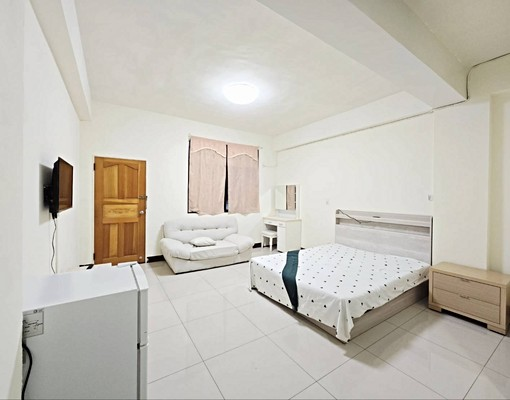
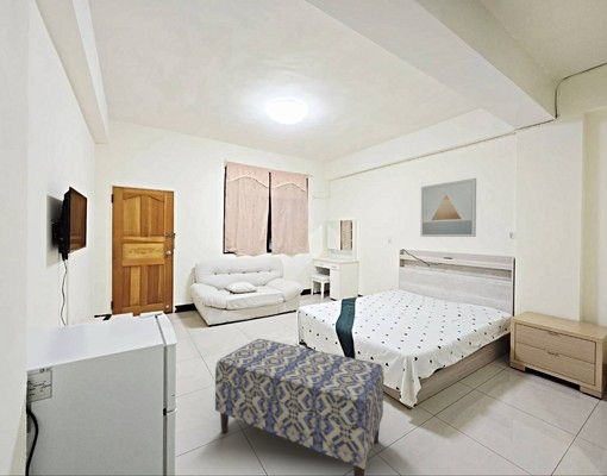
+ wall art (446, 209)
+ bench (298, 399)
